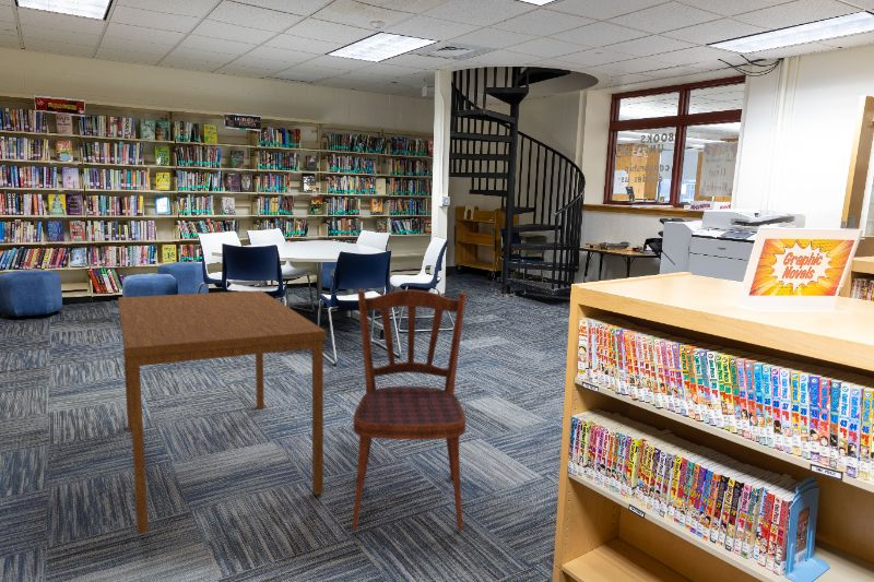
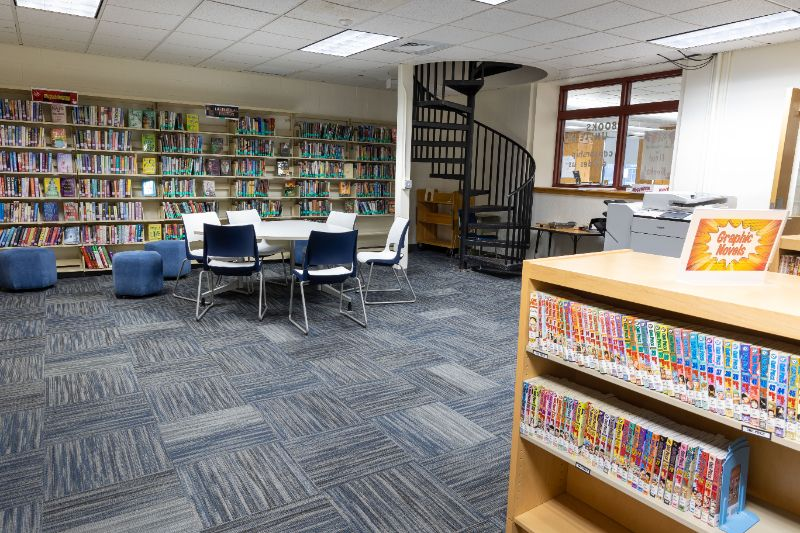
- dining table (210, 358)
- dining chair (410, 401)
